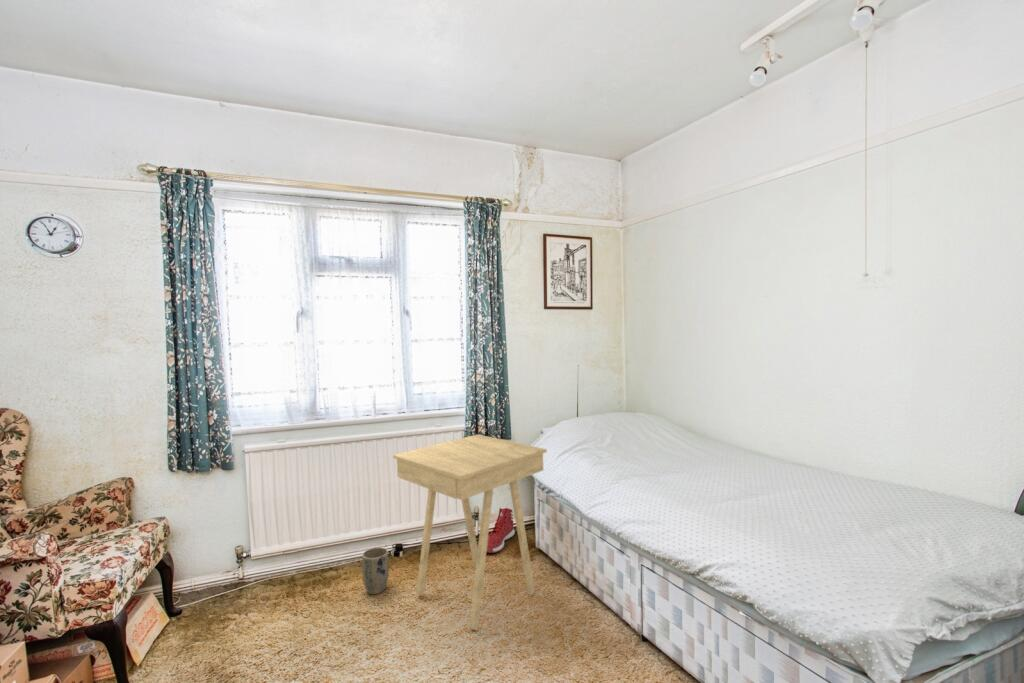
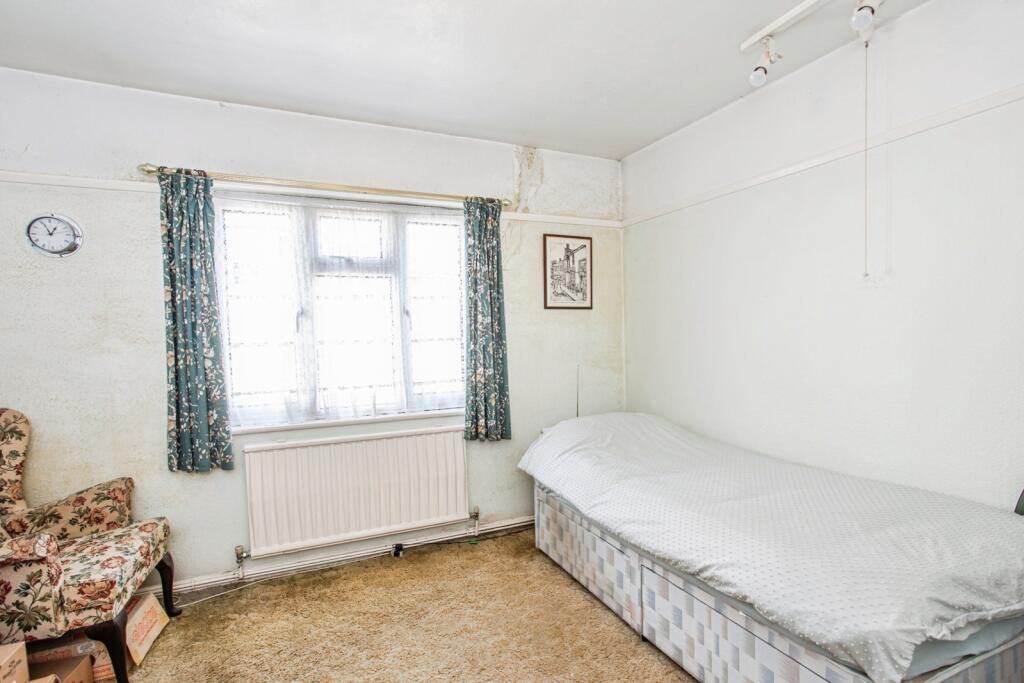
- plant pot (375, 571)
- sneaker (498, 527)
- side table (472, 524)
